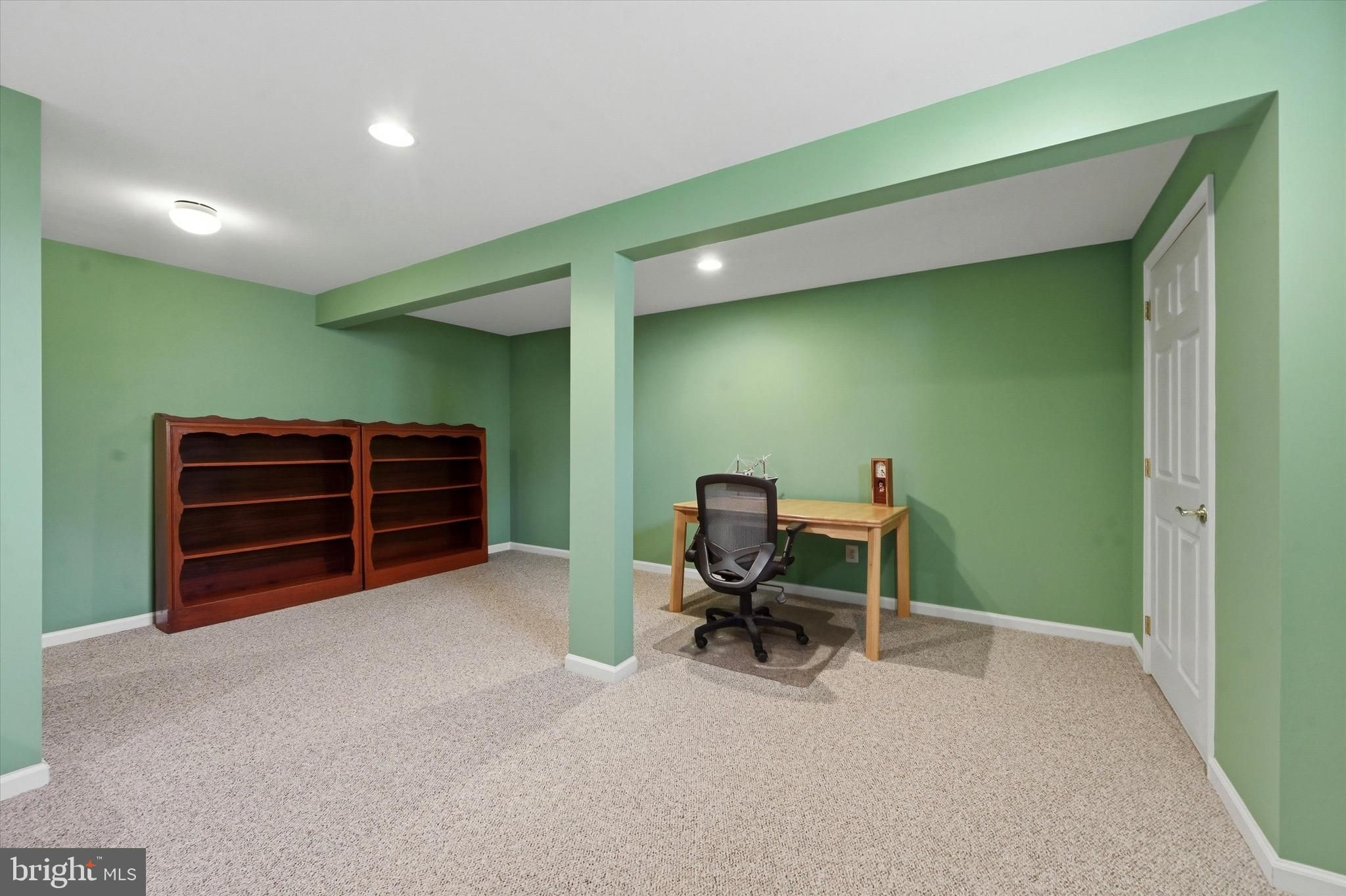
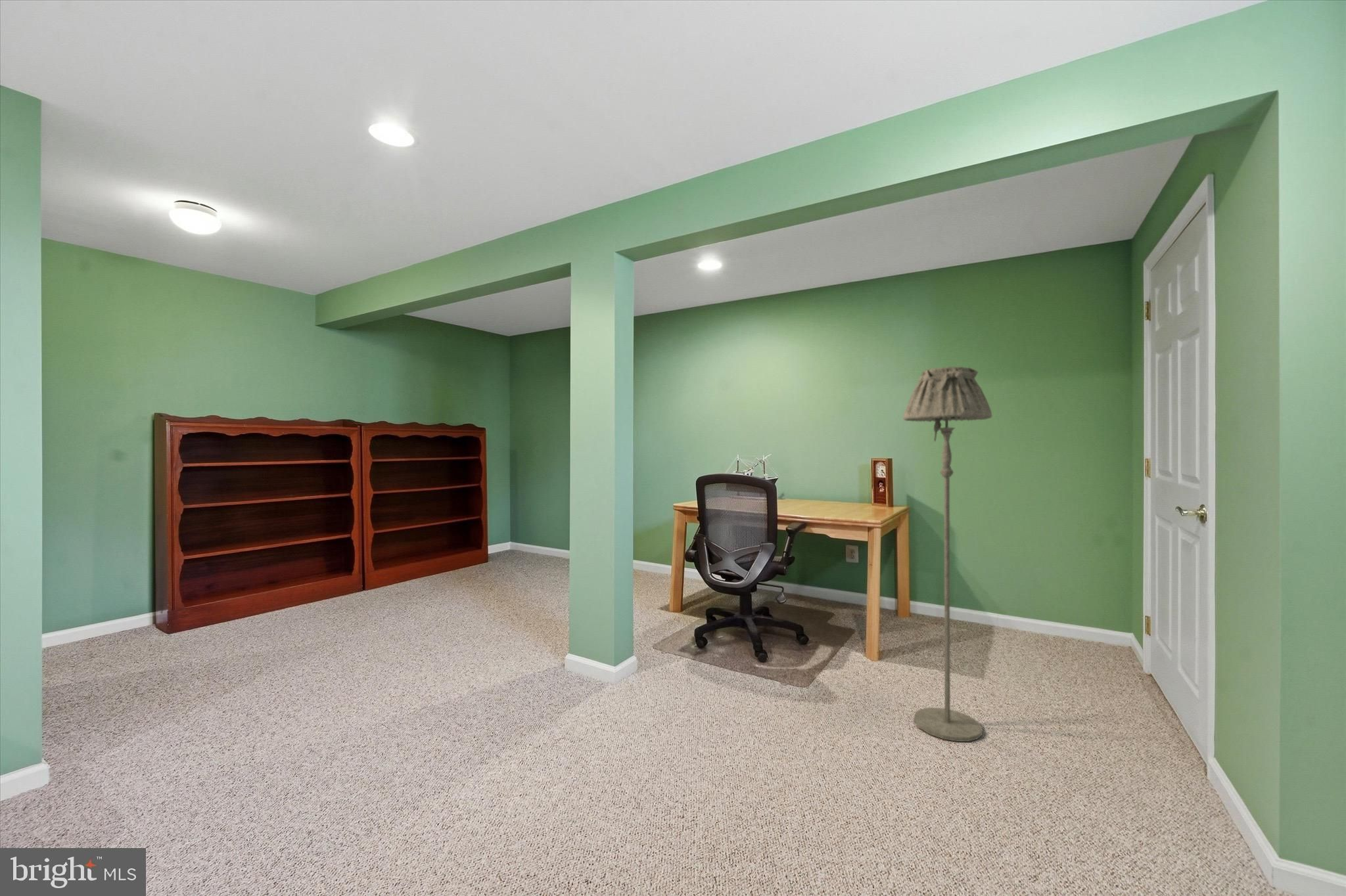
+ floor lamp (946, 547)
